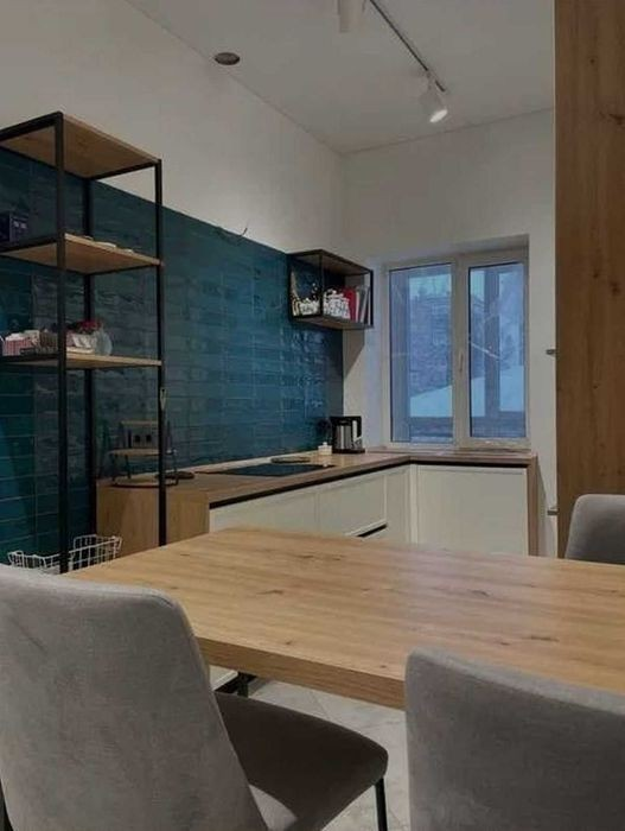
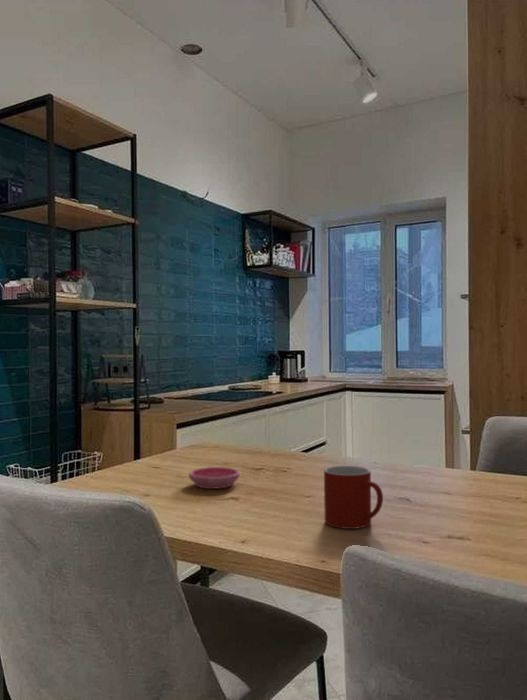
+ mug (356, 497)
+ saucer (214, 478)
